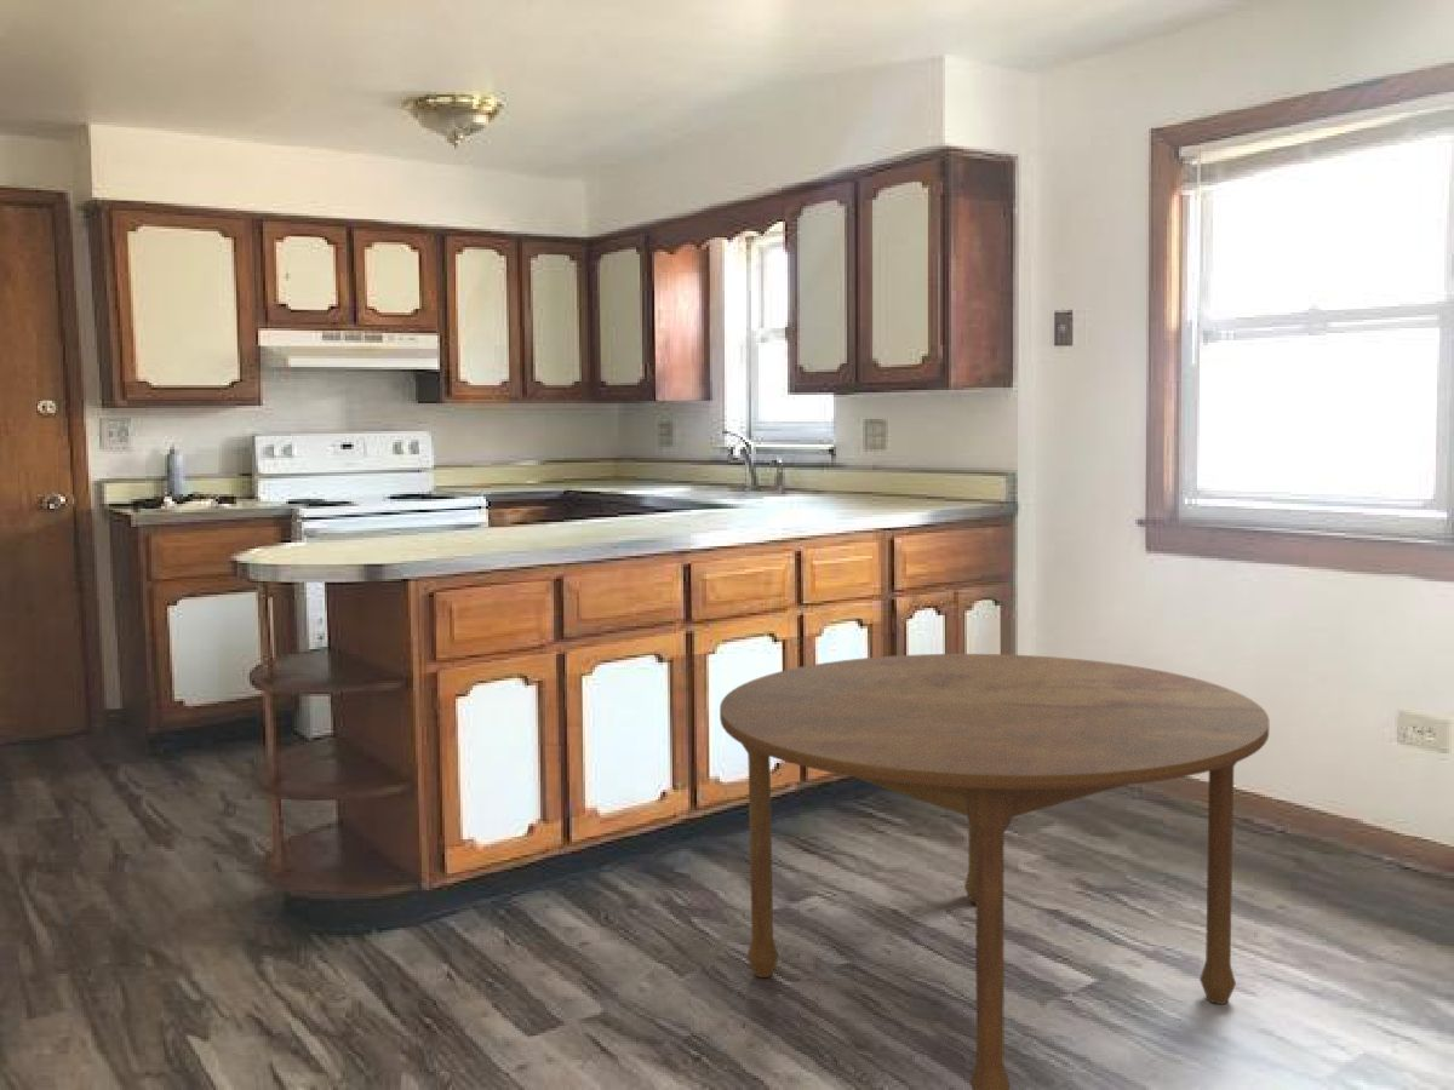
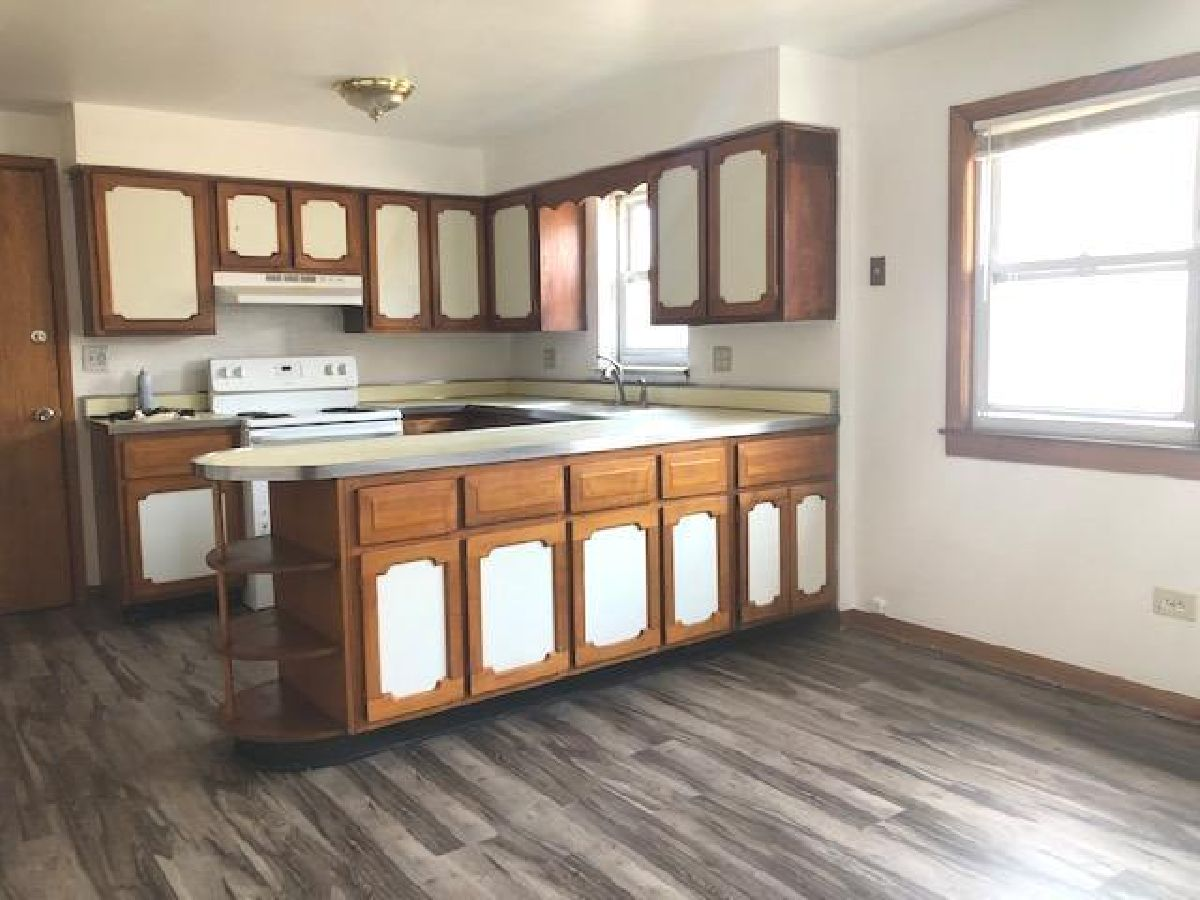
- dining table (983, 845)
